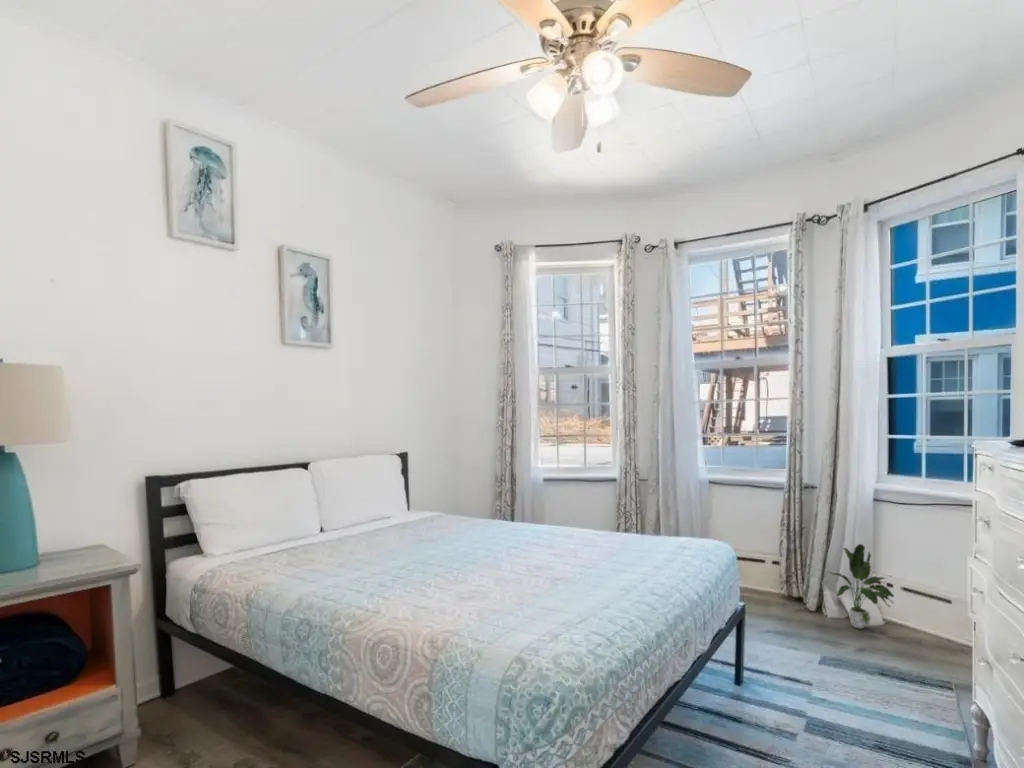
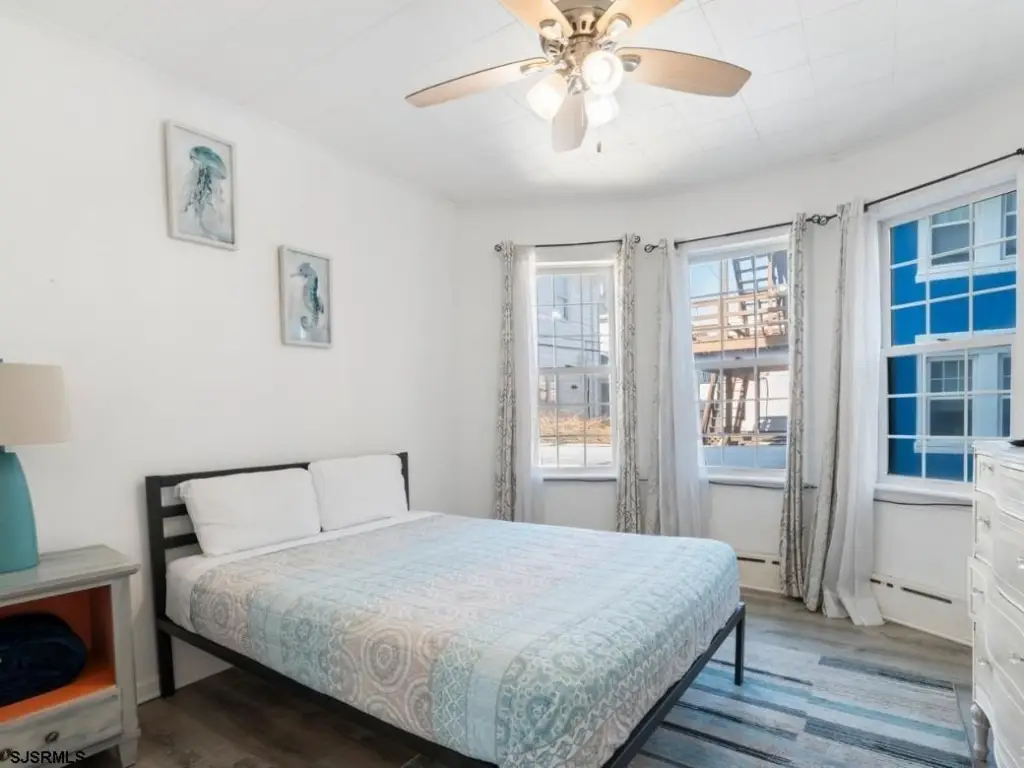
- potted plant (860, 587)
